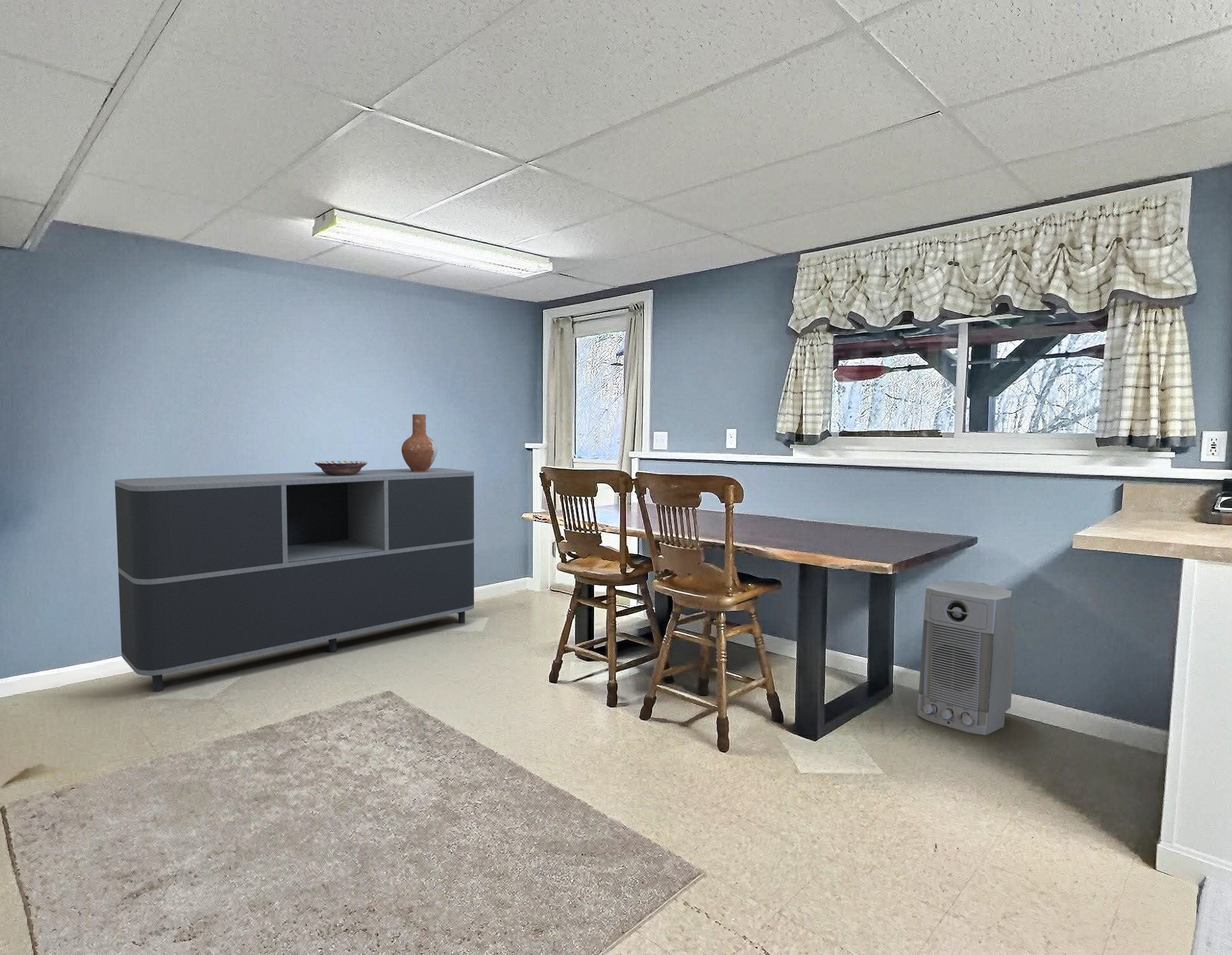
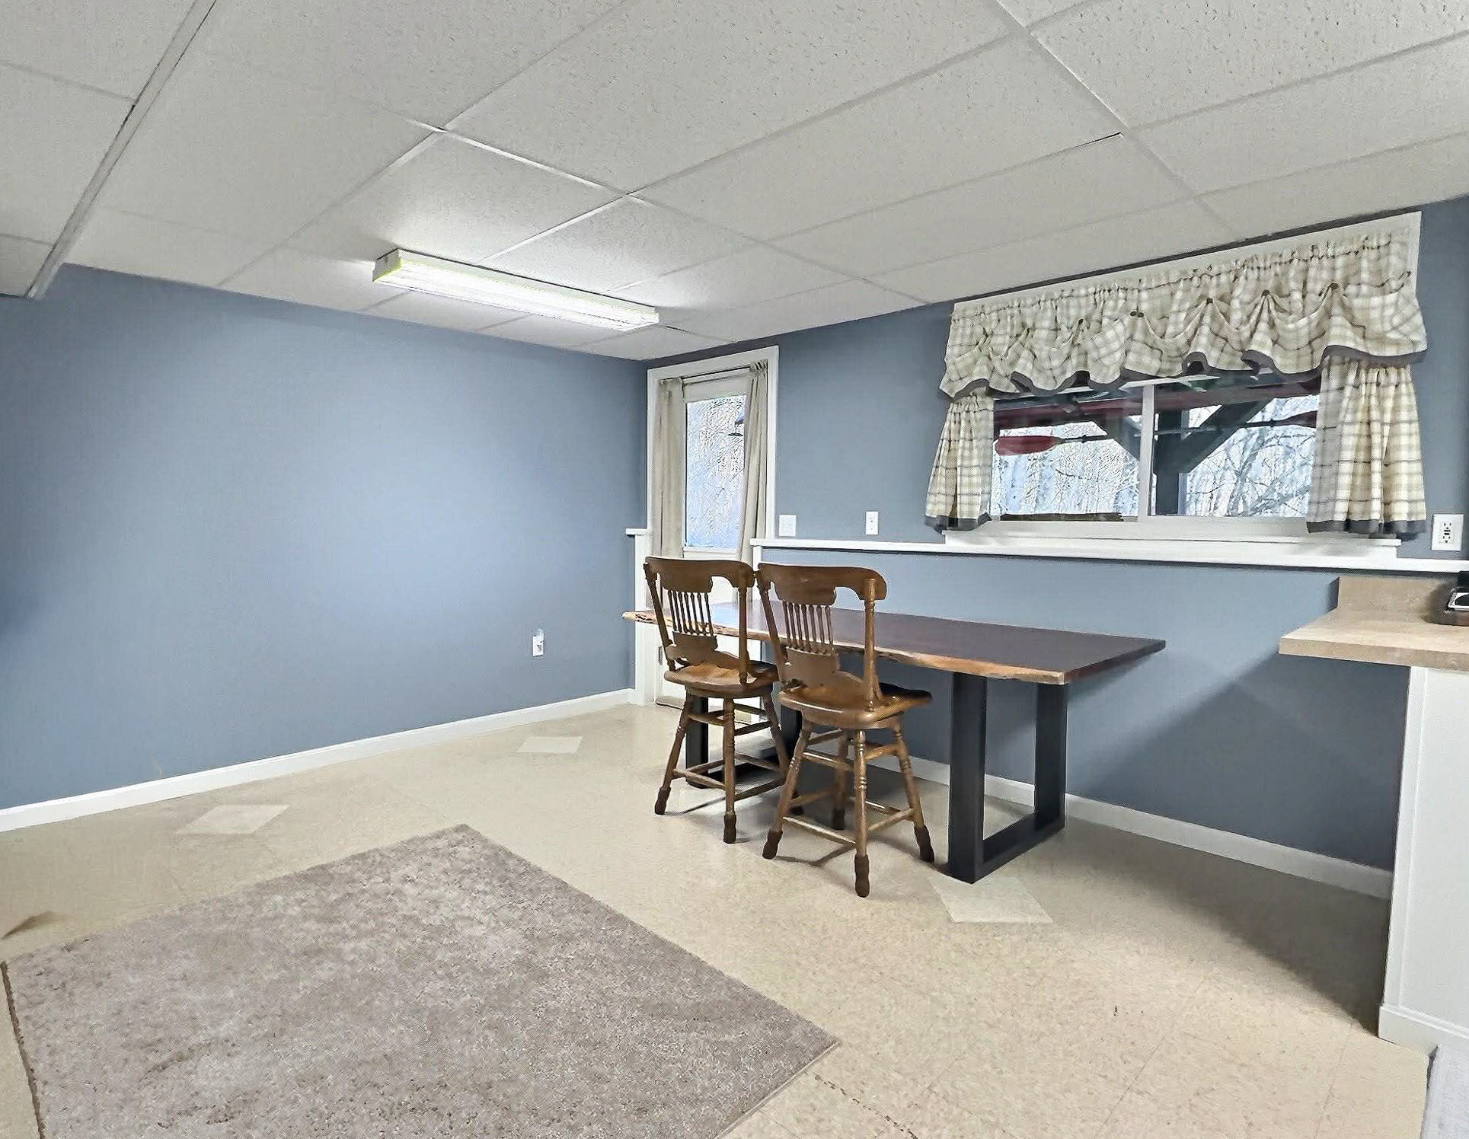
- vase (419, 442)
- air purifier (966, 652)
- sideboard (319, 560)
- decorative bowl (341, 468)
